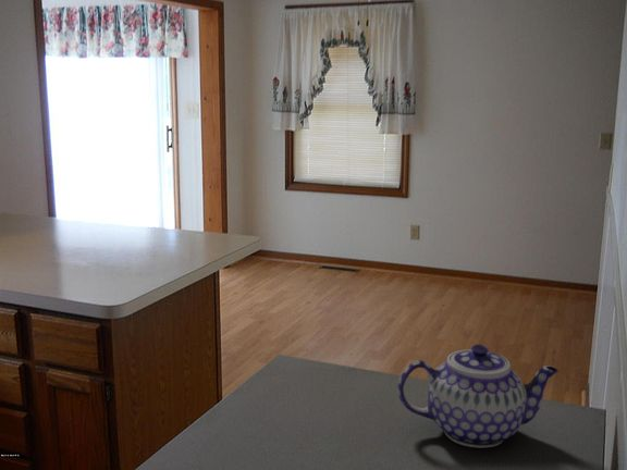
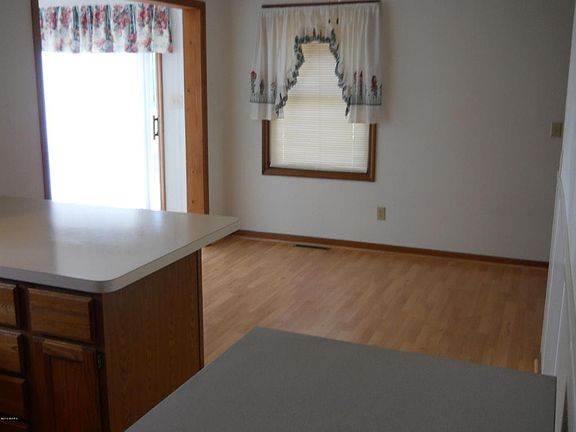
- teapot (476, 388)
